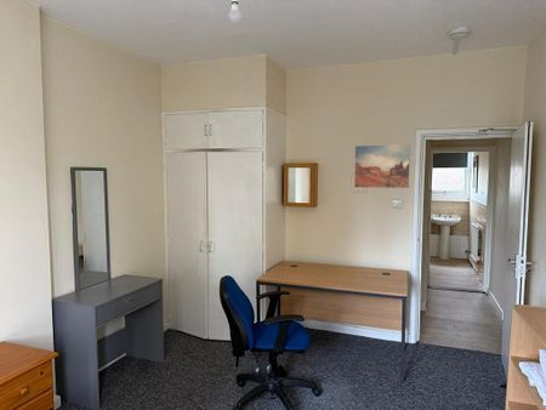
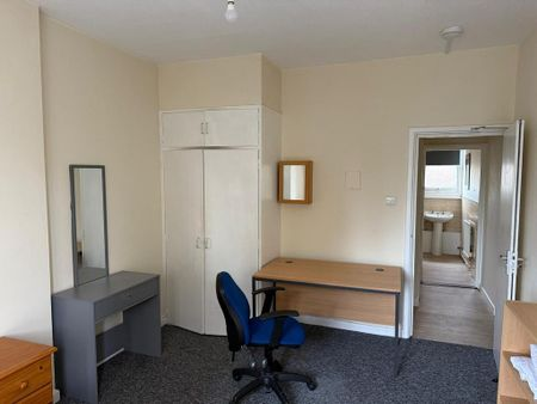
- wall art (381, 166)
